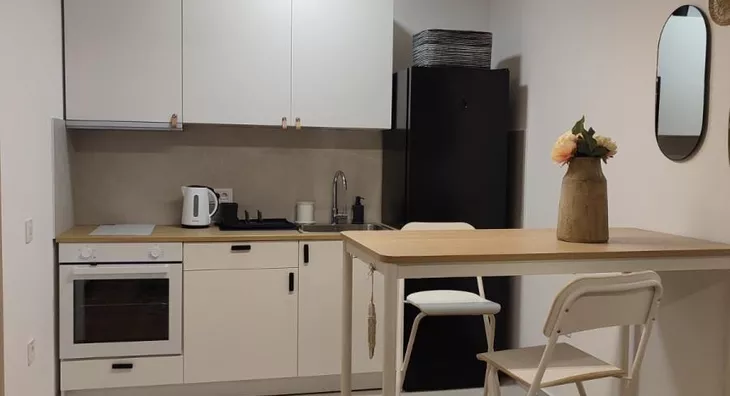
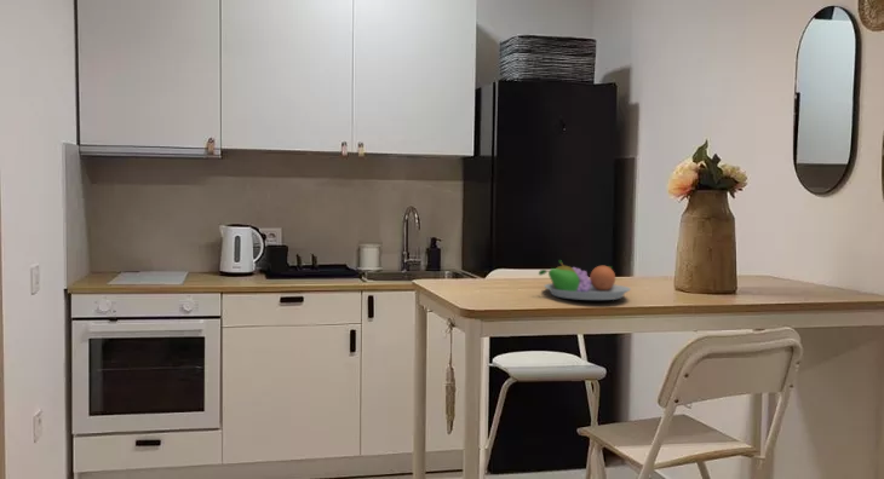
+ fruit bowl (582, 278)
